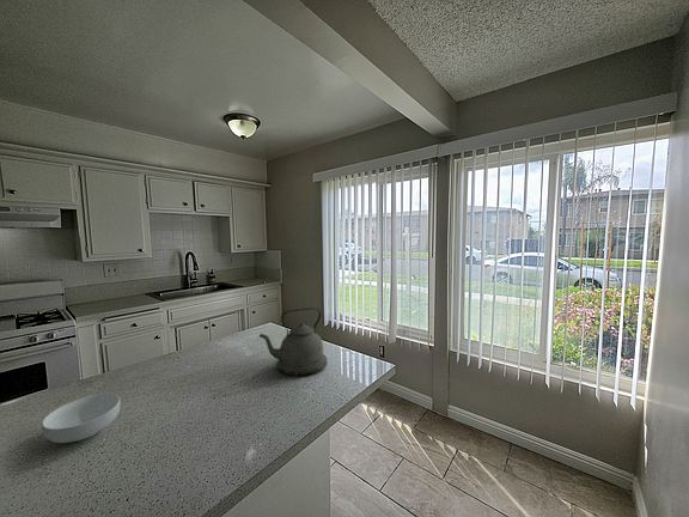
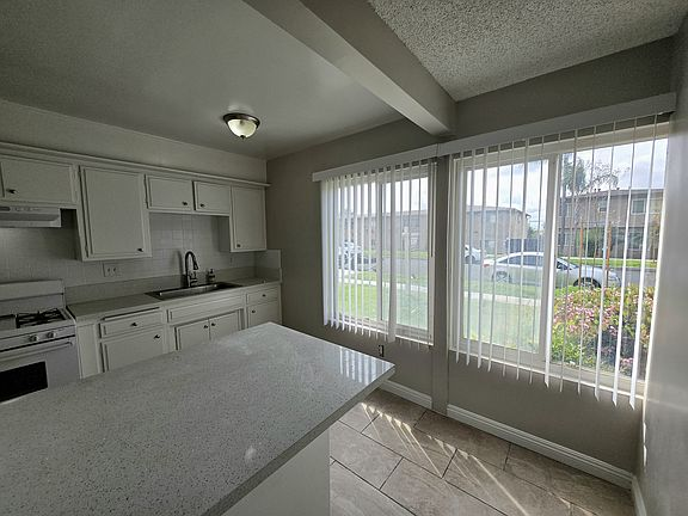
- kettle (298, 337)
- cereal bowl (84, 420)
